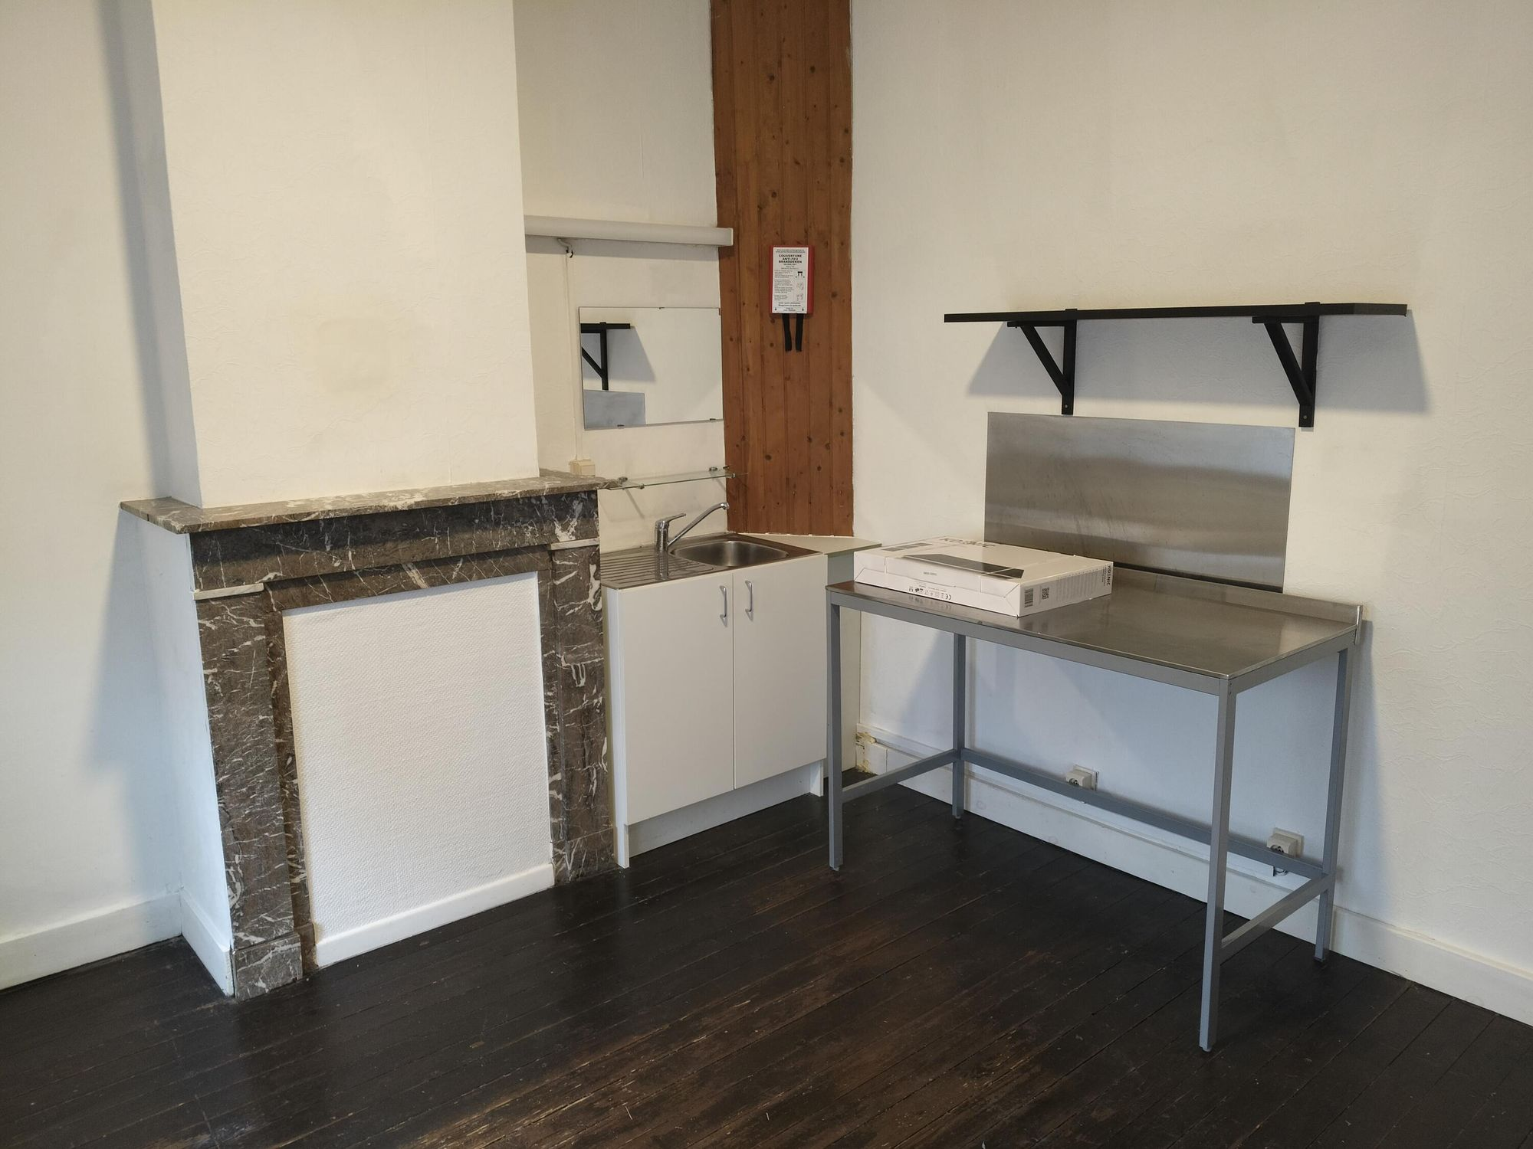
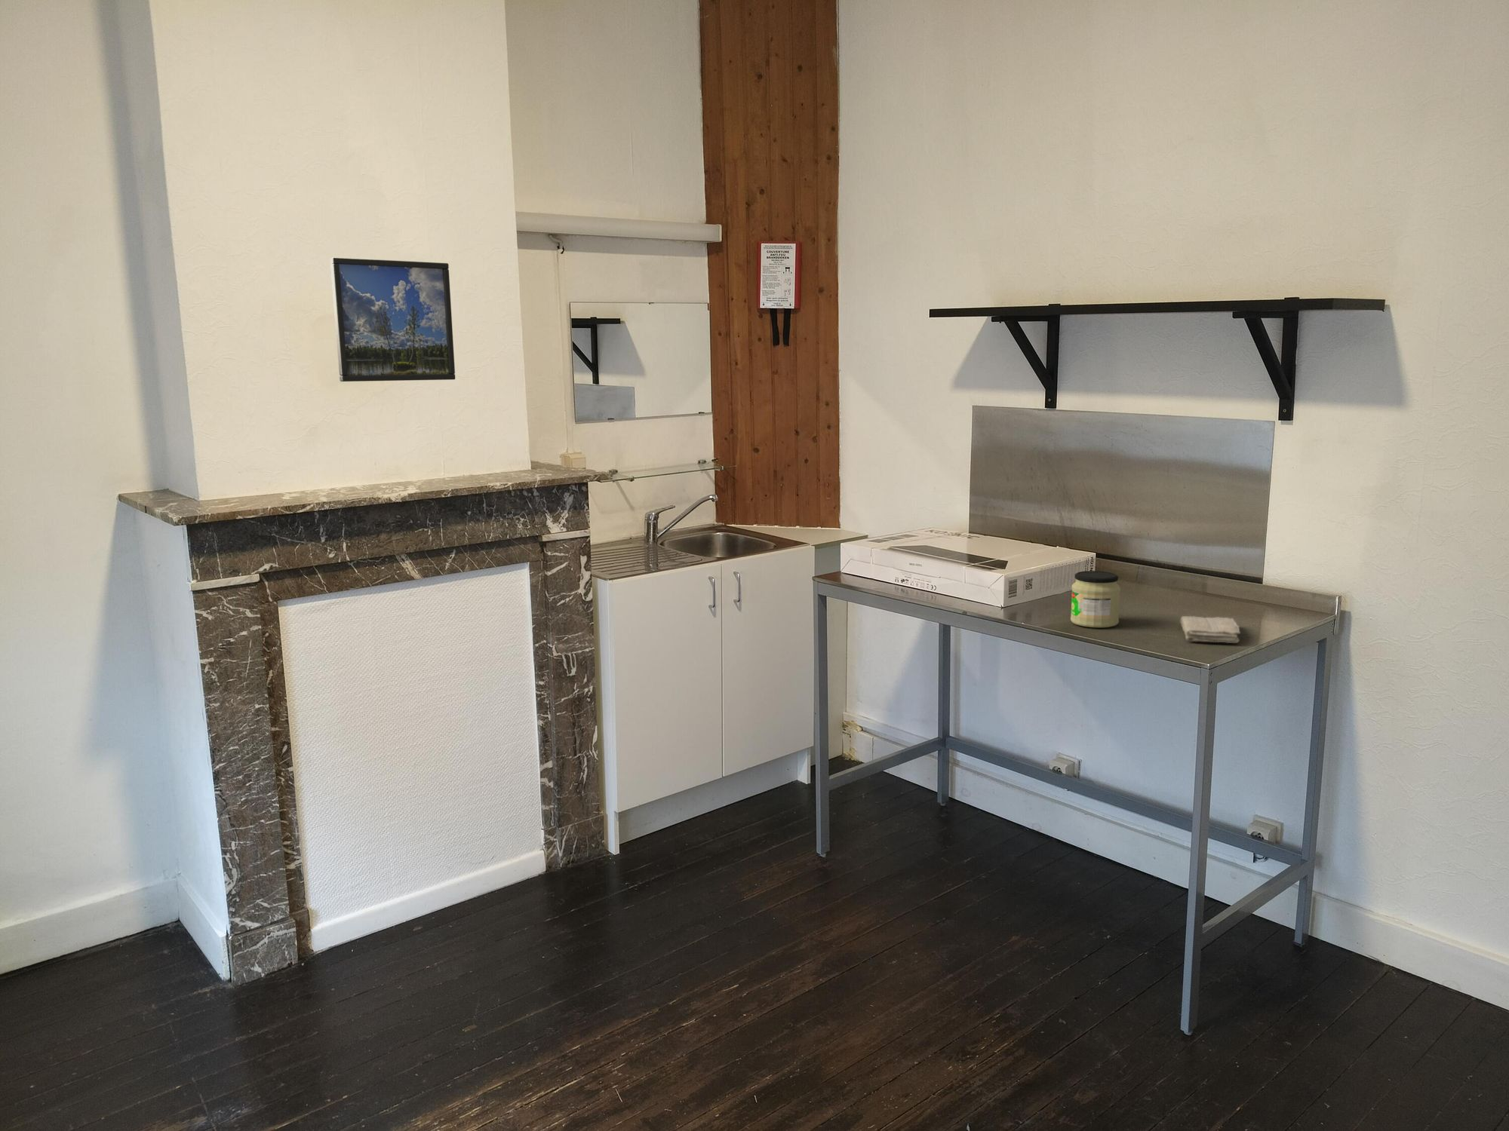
+ jar (1094, 599)
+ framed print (394, 321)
+ washcloth (1210, 628)
